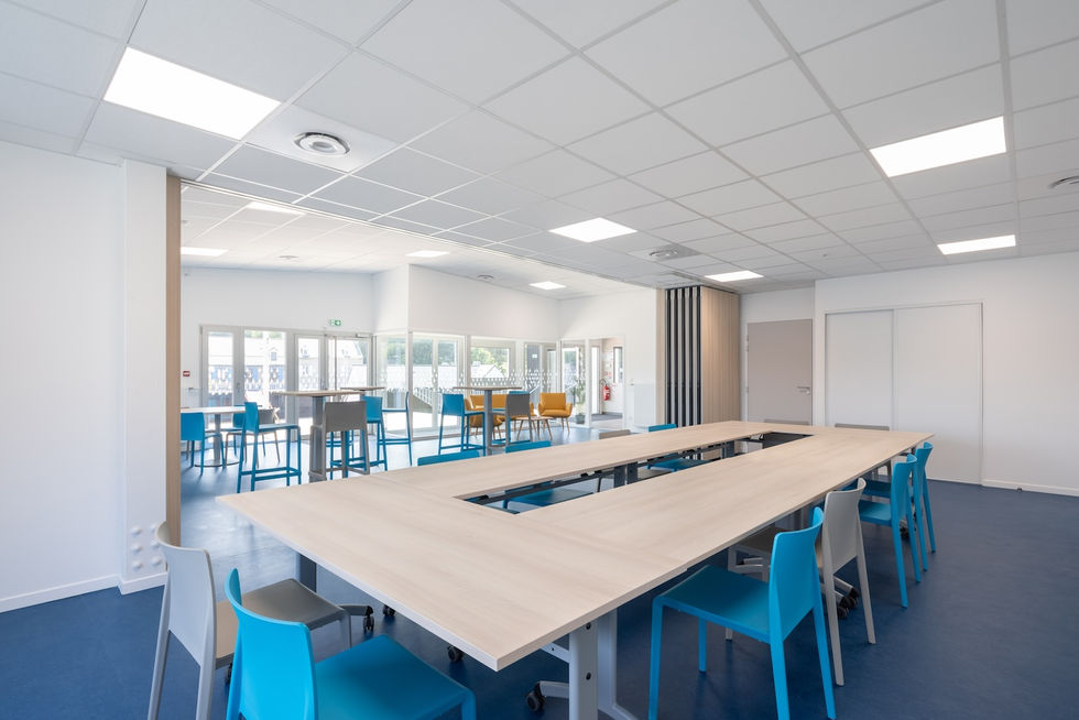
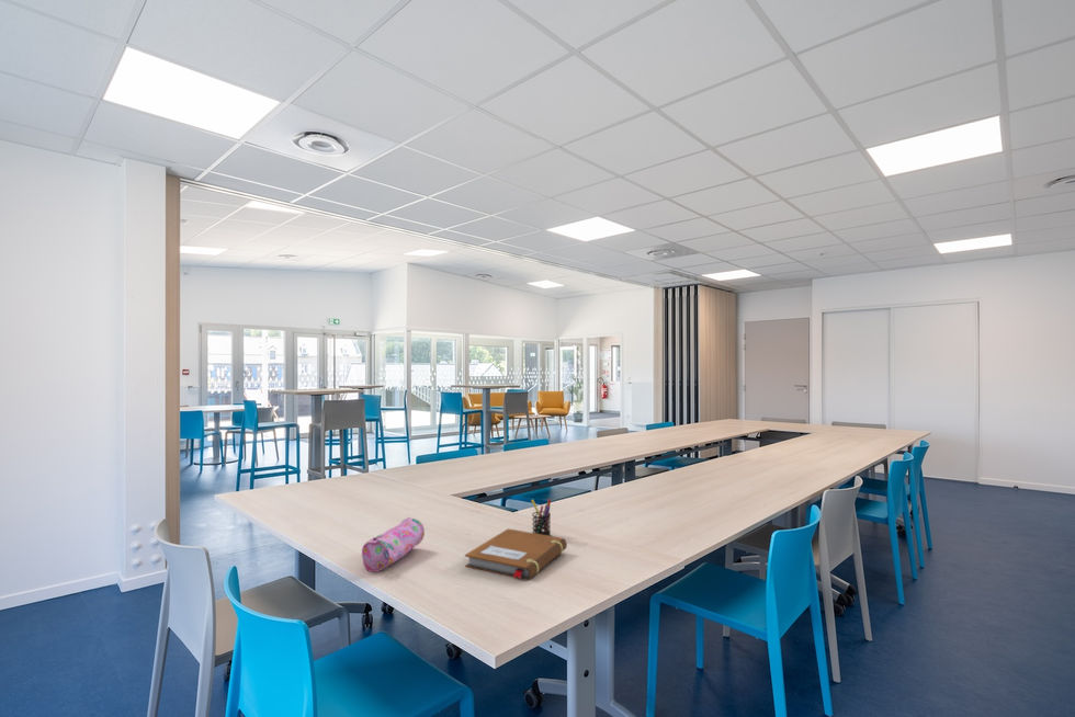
+ pen holder (543, 516)
+ pencil case (394, 542)
+ notebook (517, 553)
